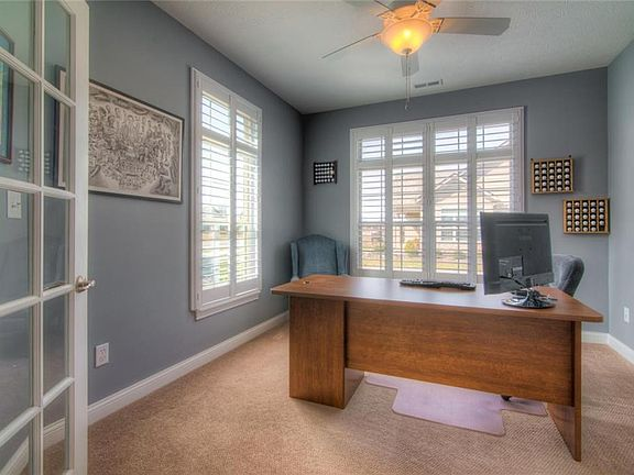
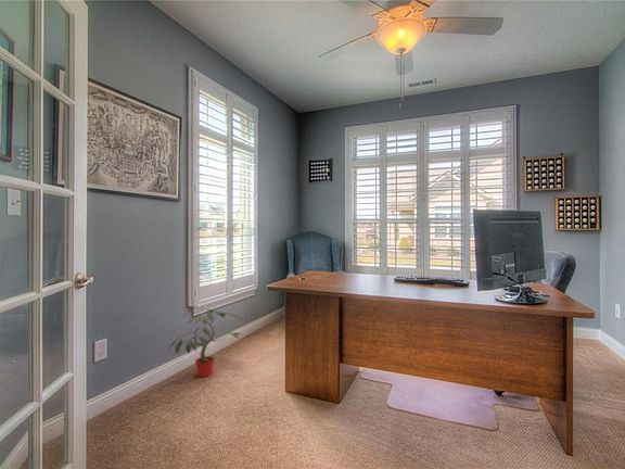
+ potted plant (208, 341)
